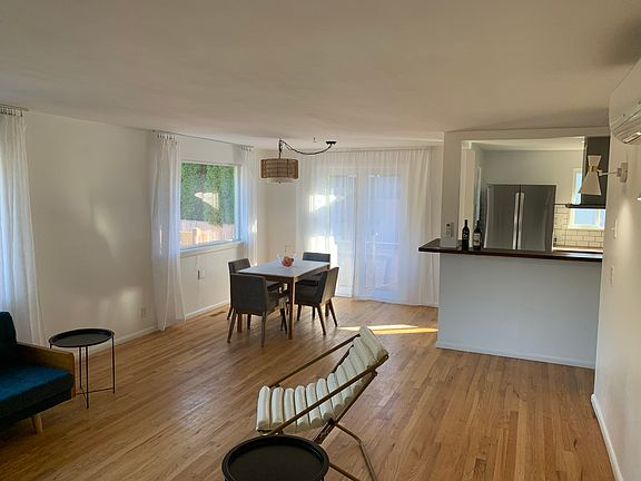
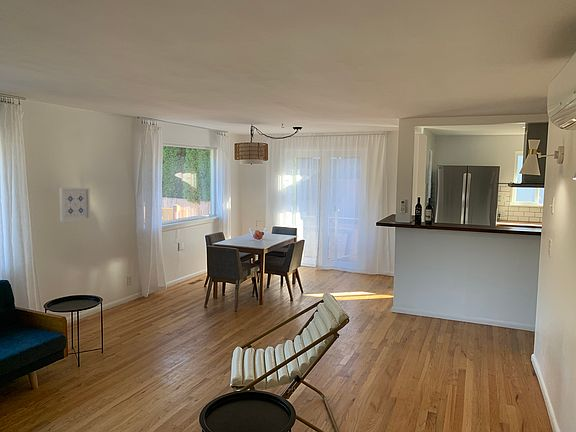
+ wall art (75, 204)
